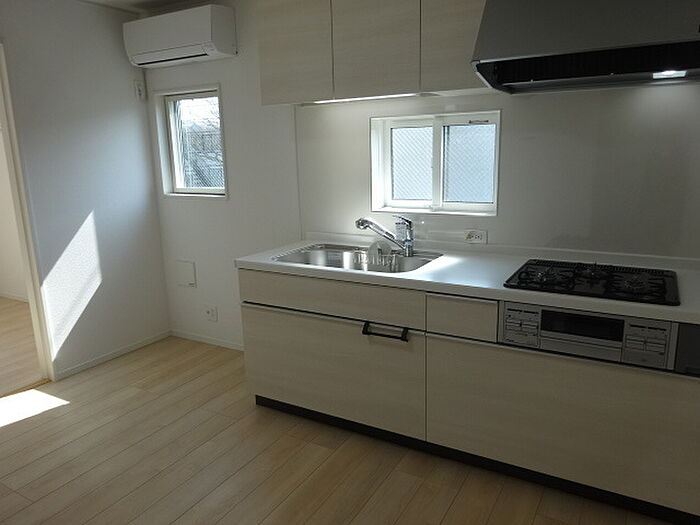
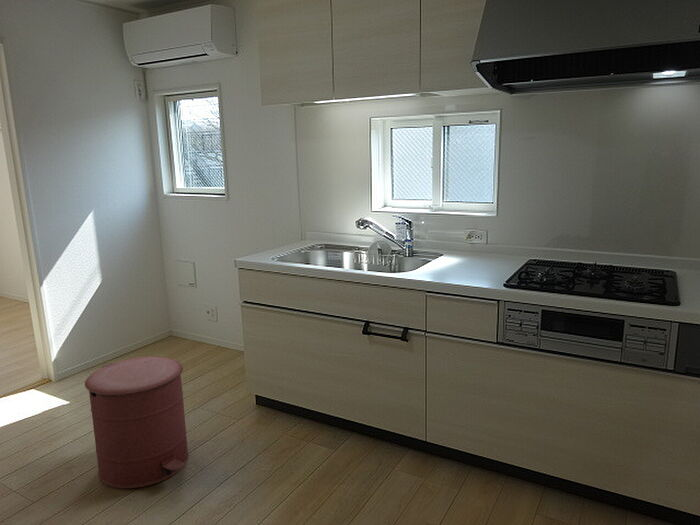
+ trash can (140, 418)
